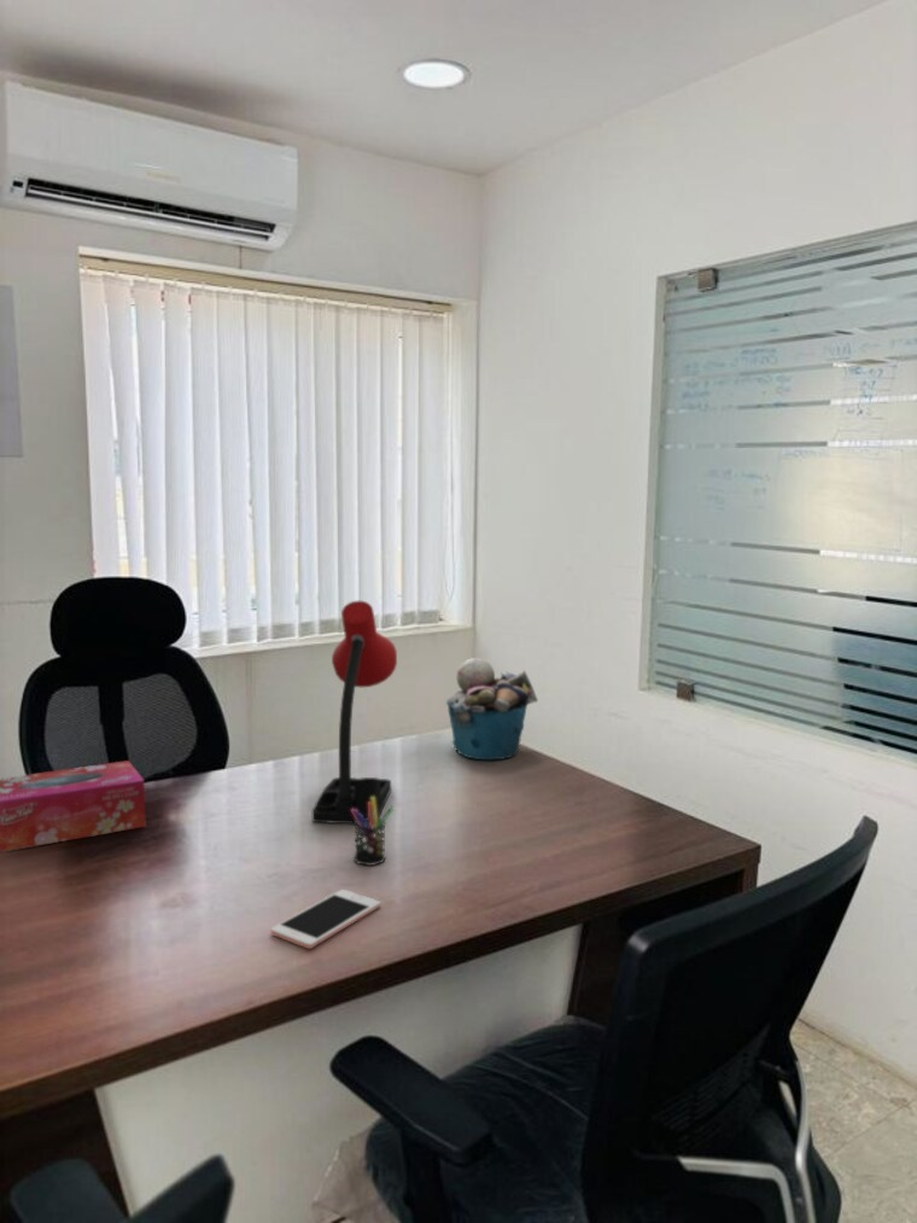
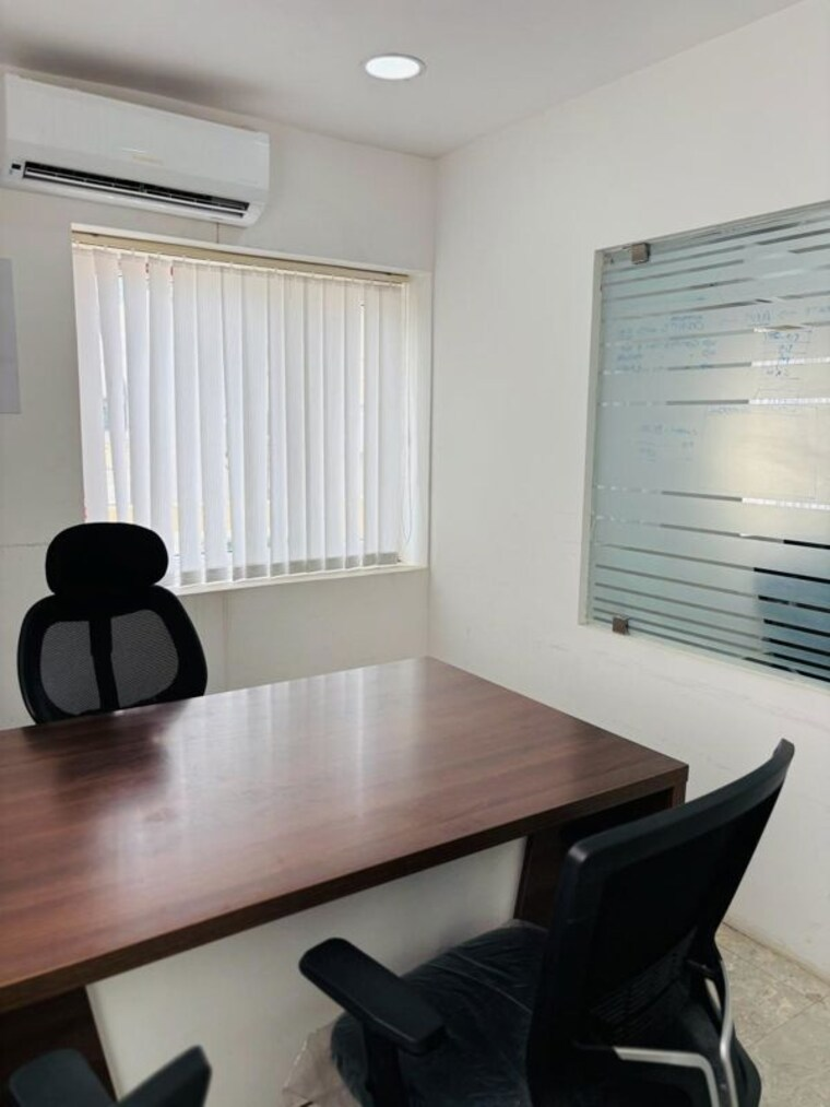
- bucket (487, 706)
- desk lamp (352, 701)
- pen holder (373, 828)
- tissue box (63, 804)
- cell phone (327, 916)
